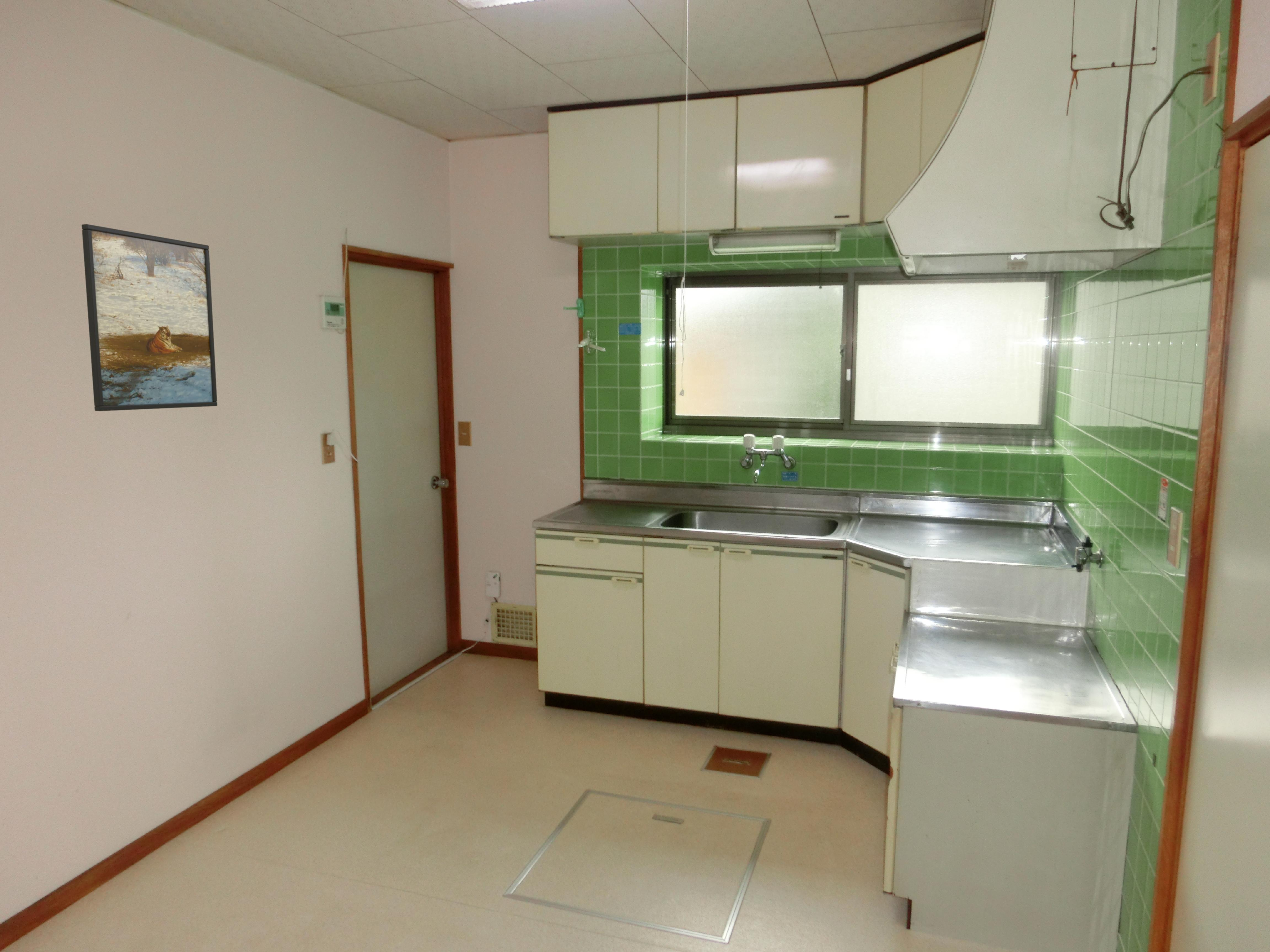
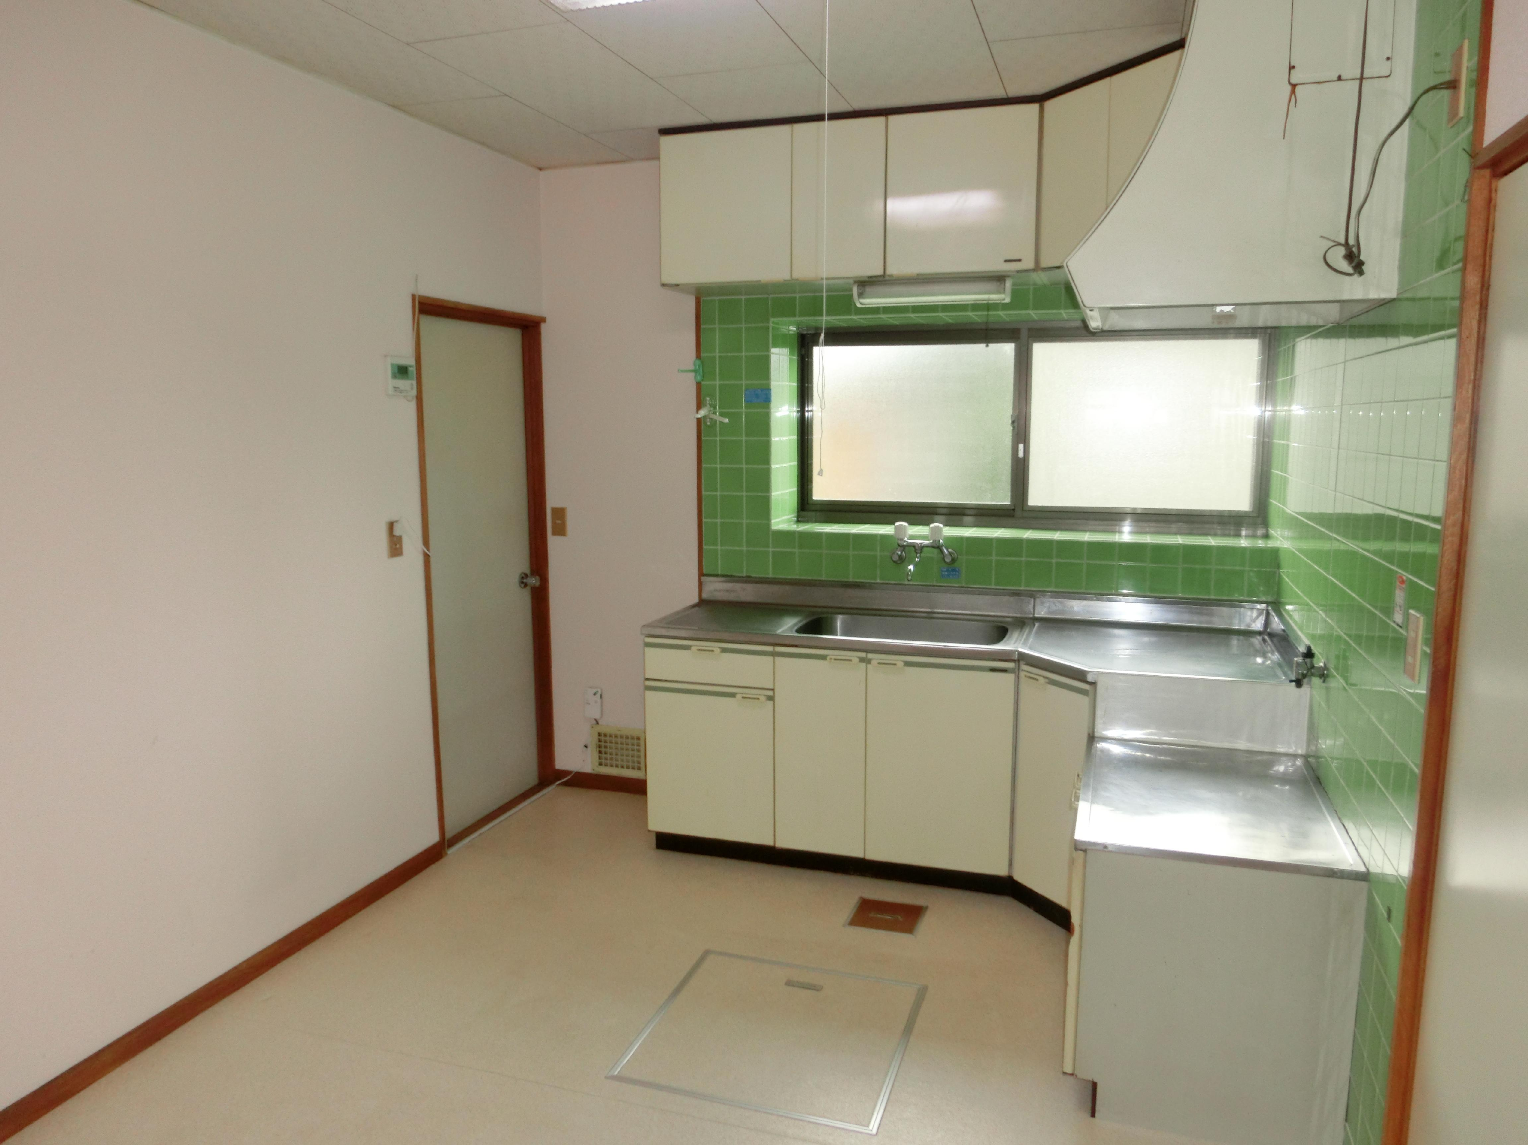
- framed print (155, 323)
